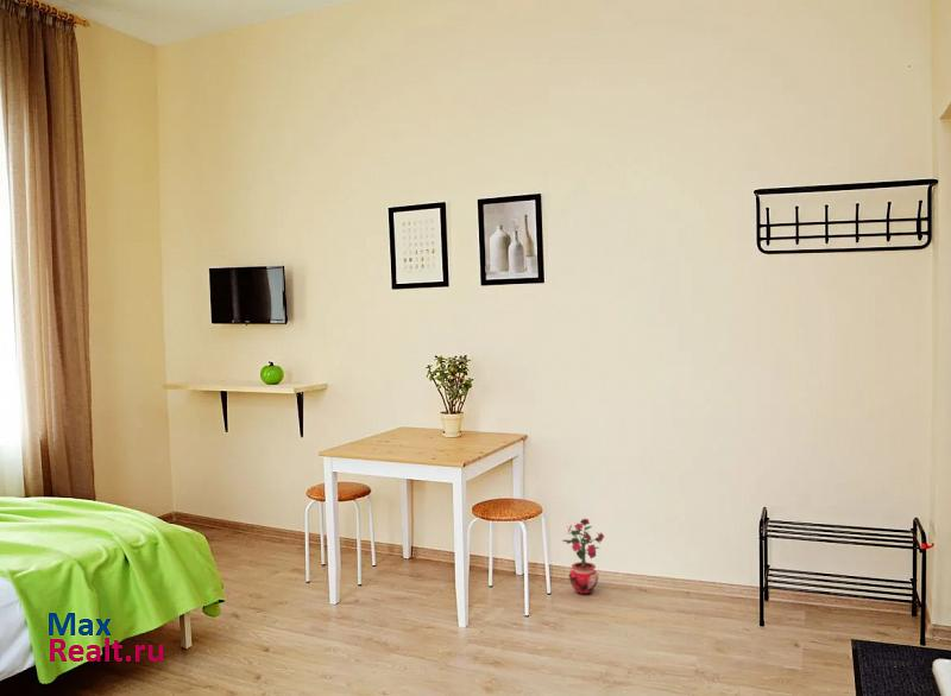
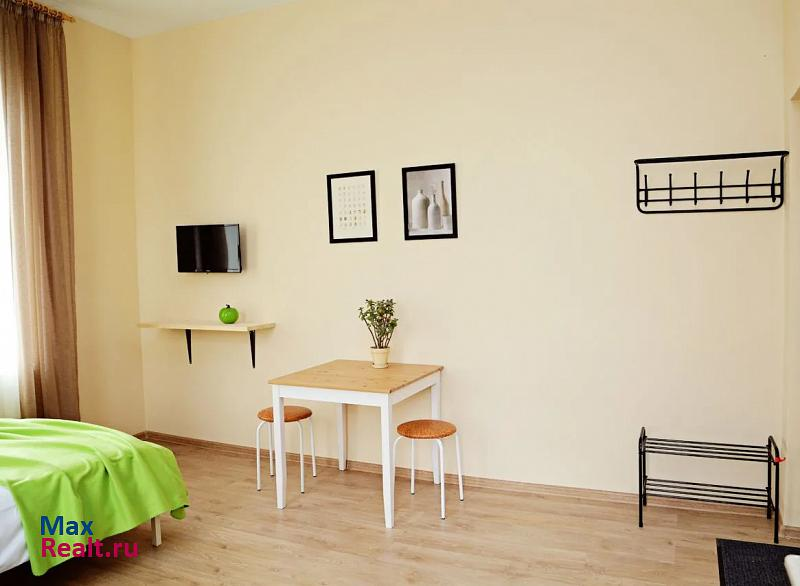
- potted plant (581, 555)
